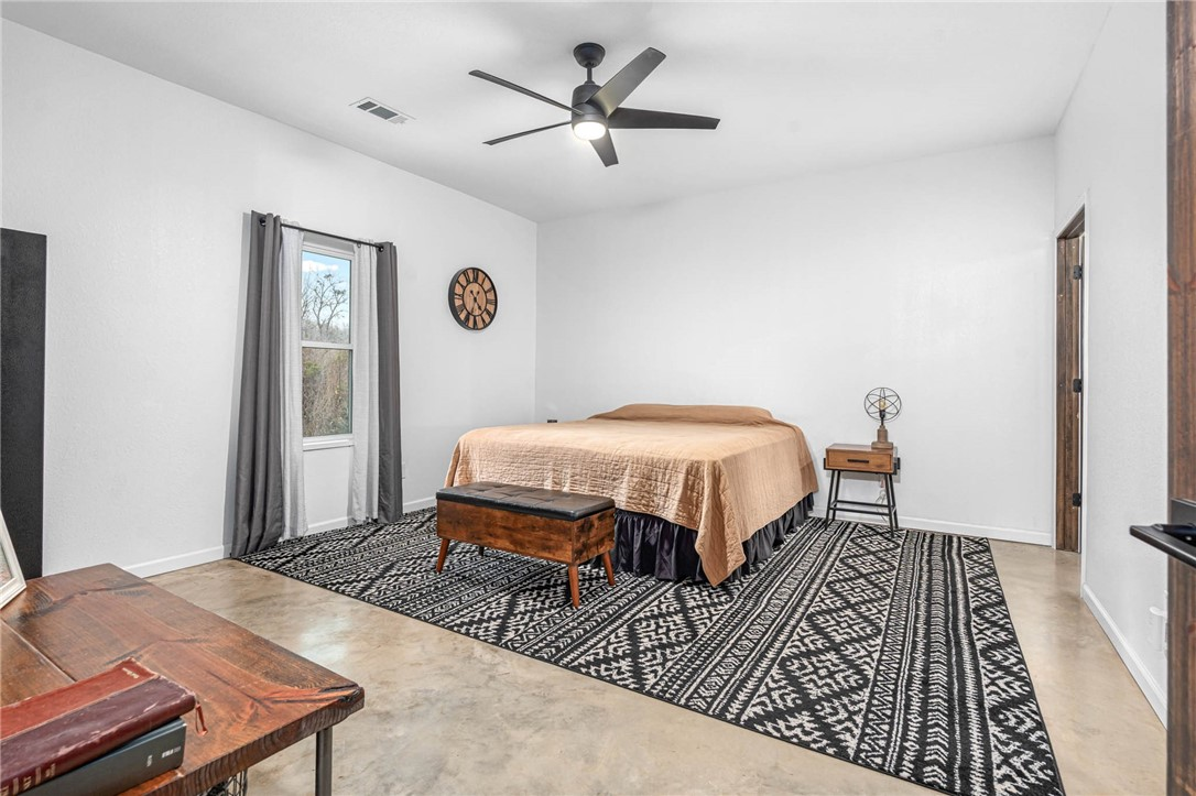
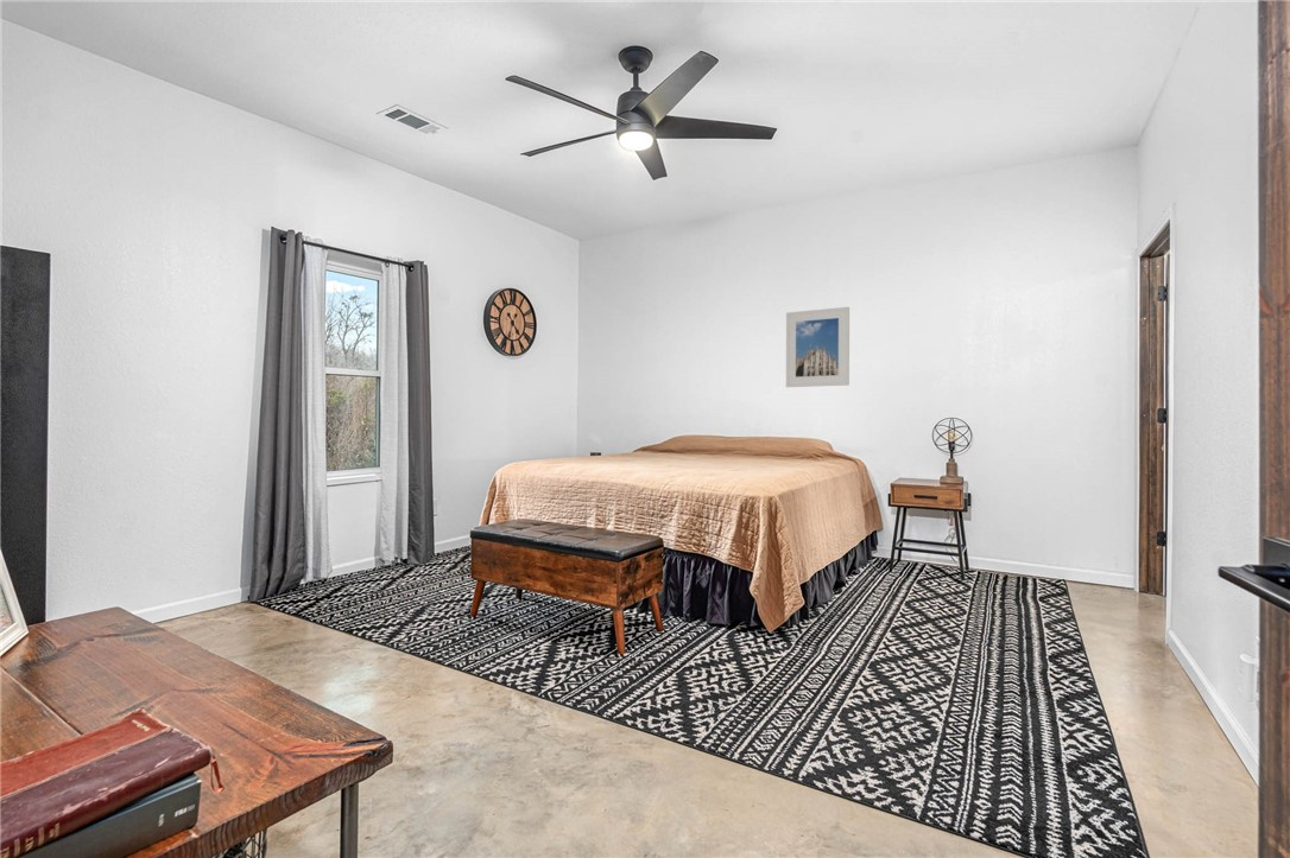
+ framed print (816, 348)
